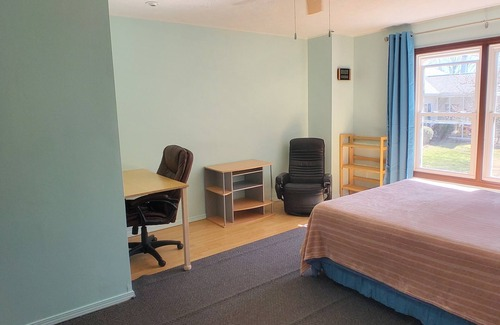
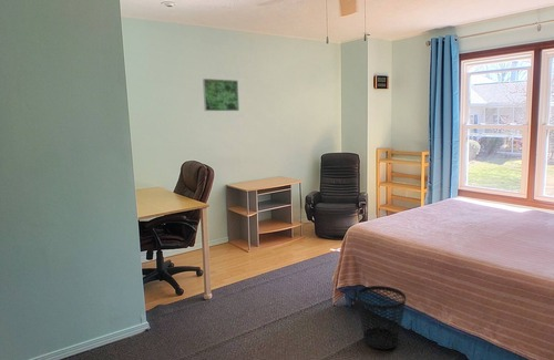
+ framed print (220, 95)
+ wastebasket (380, 318)
